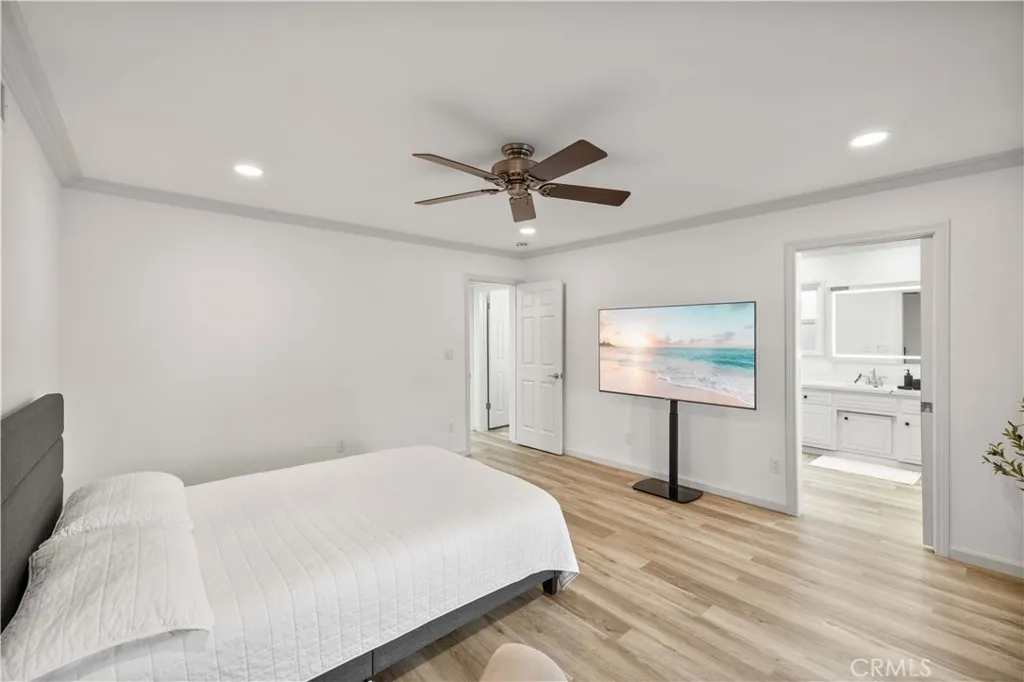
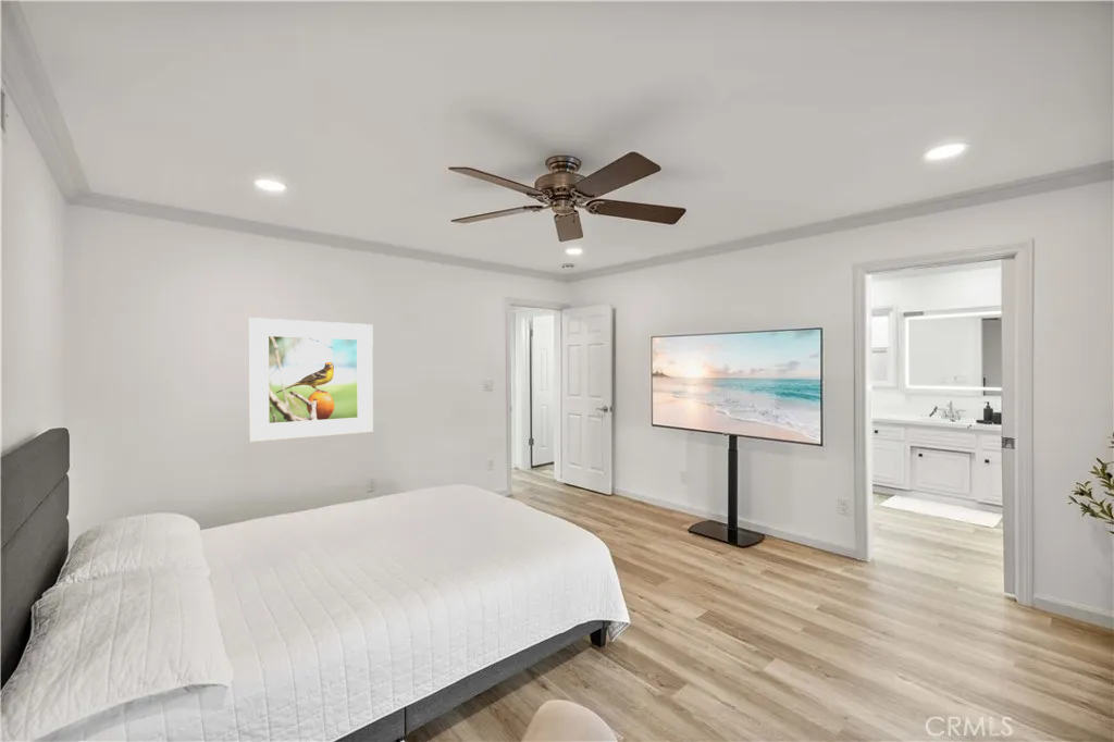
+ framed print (314, 379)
